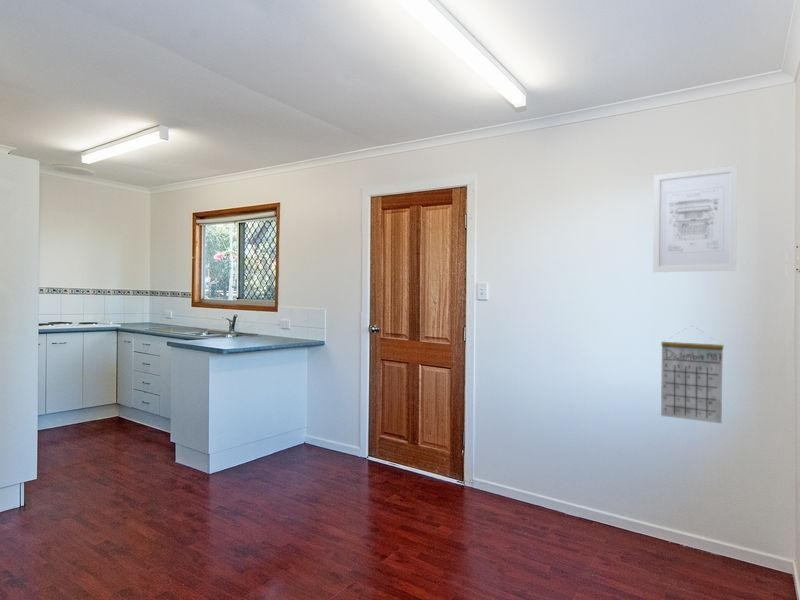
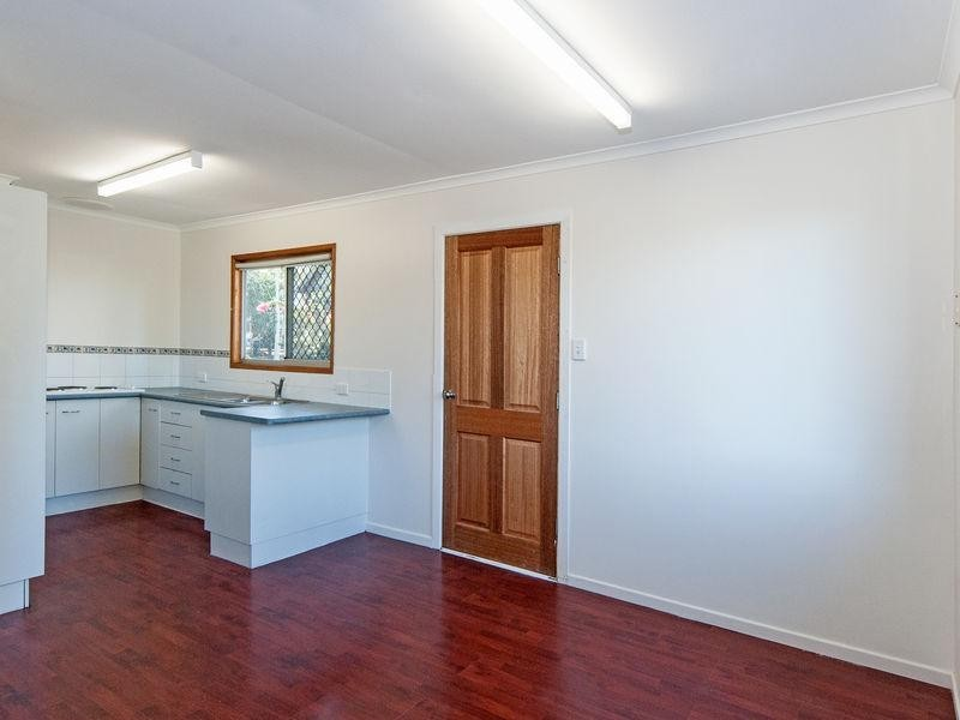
- calendar (691, 372)
- wall art (693, 221)
